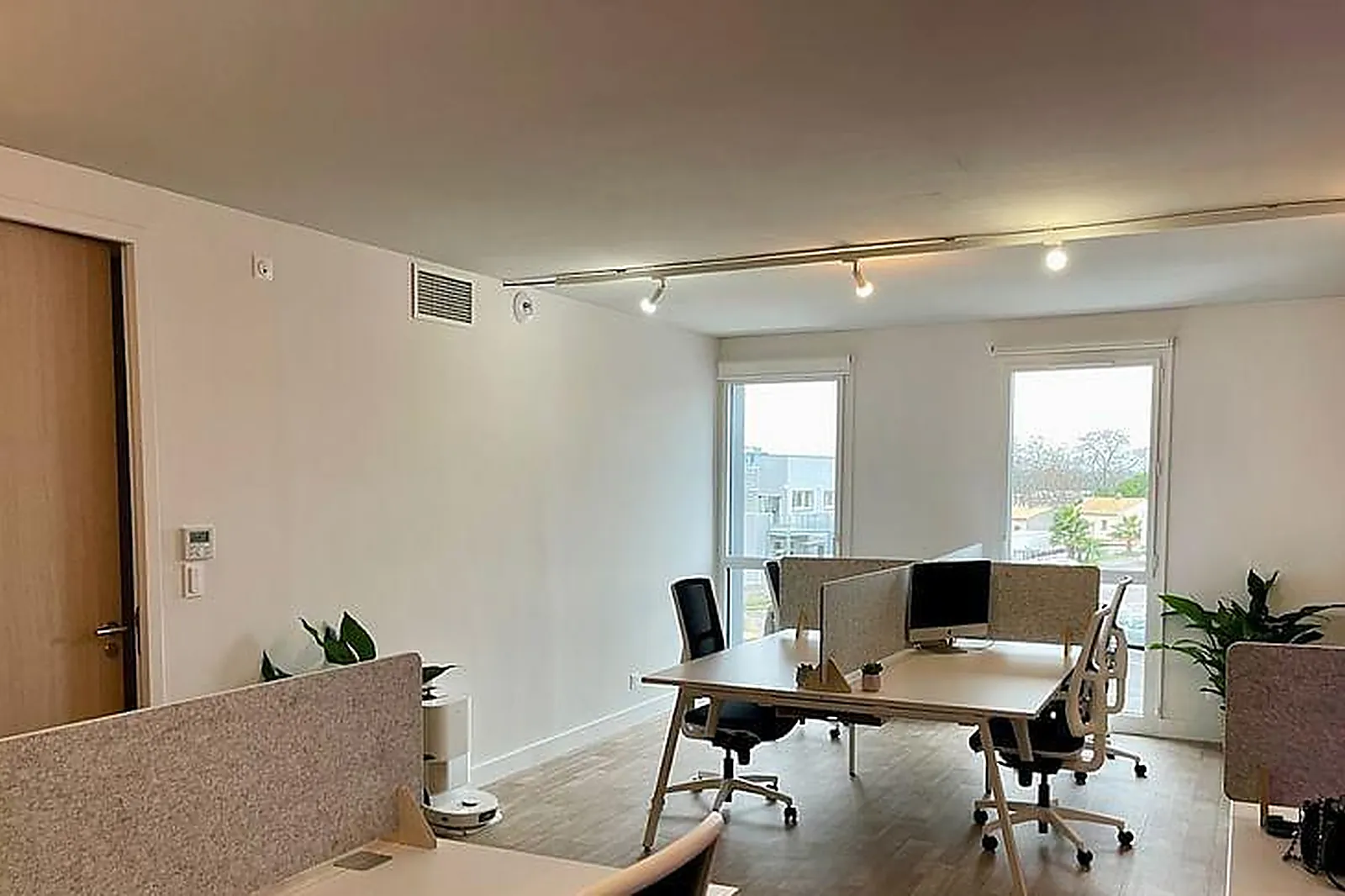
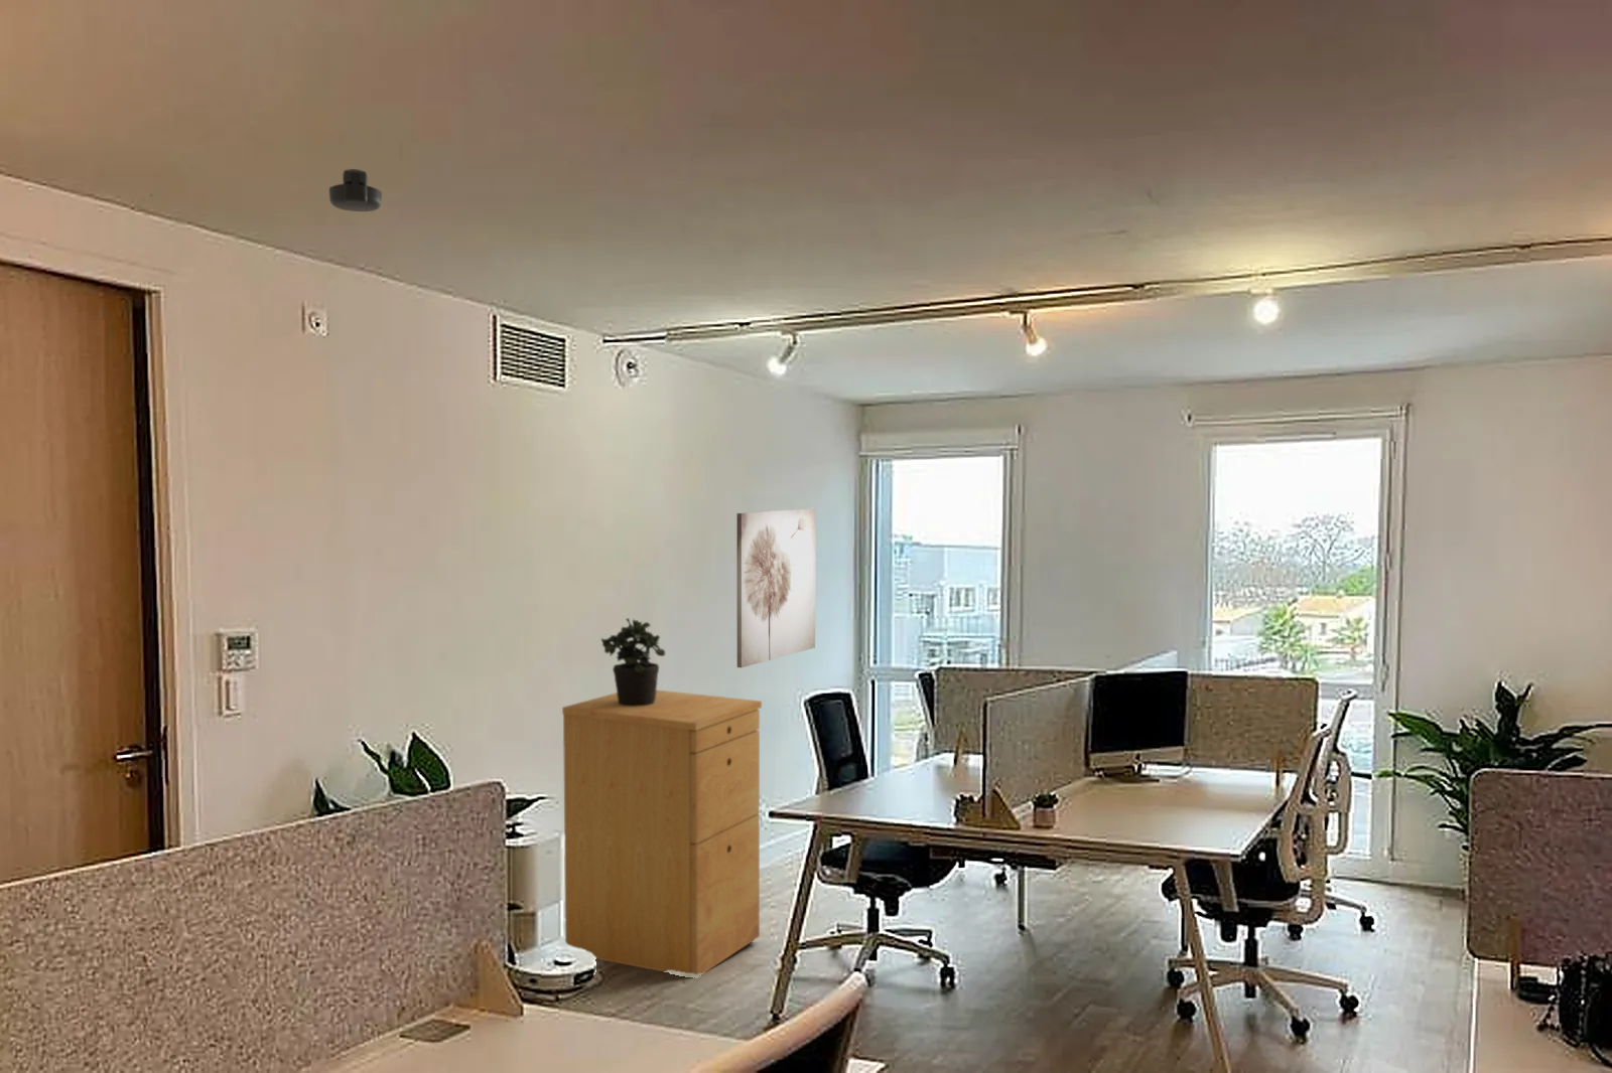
+ potted plant (633, 660)
+ filing cabinet (663, 826)
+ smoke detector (355, 188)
+ wall art (778, 584)
